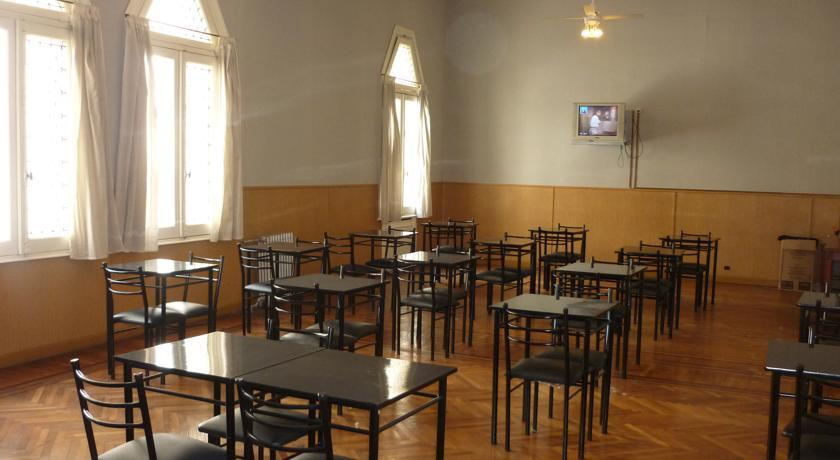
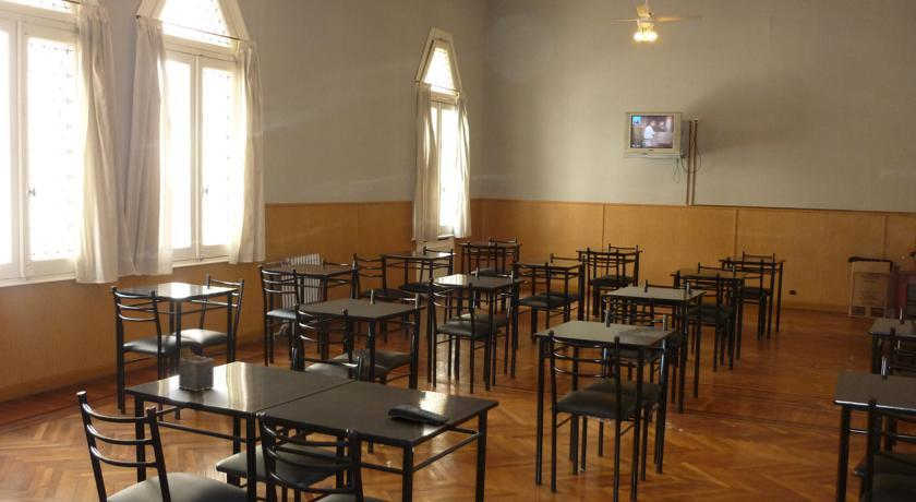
+ remote control (418, 415)
+ napkin holder (195, 368)
